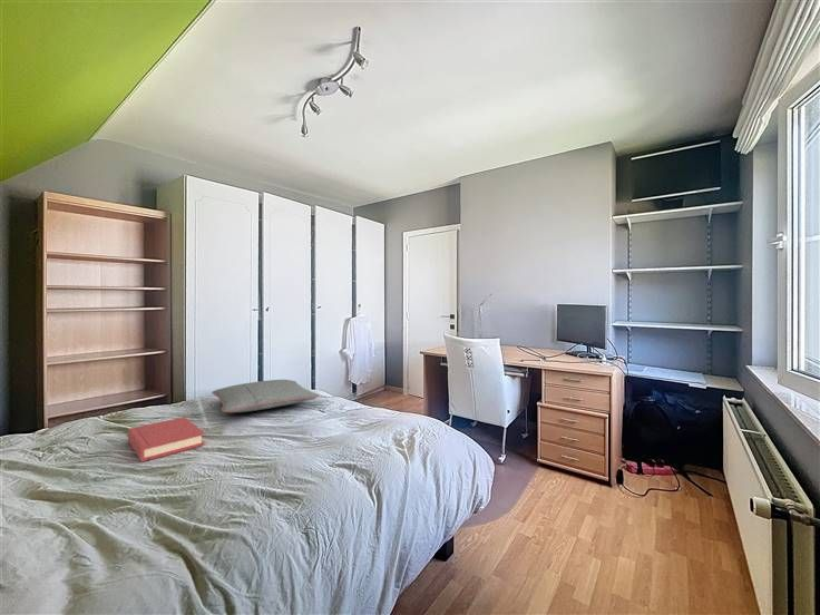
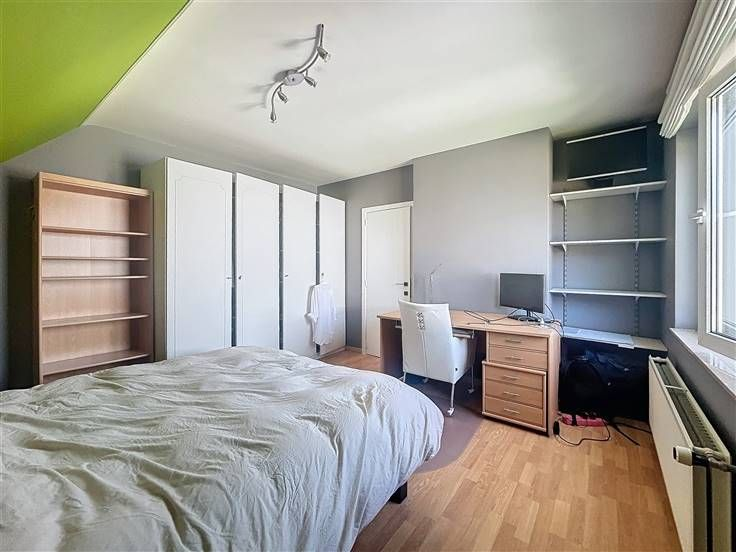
- pillow (264, 393)
- hardback book (165, 437)
